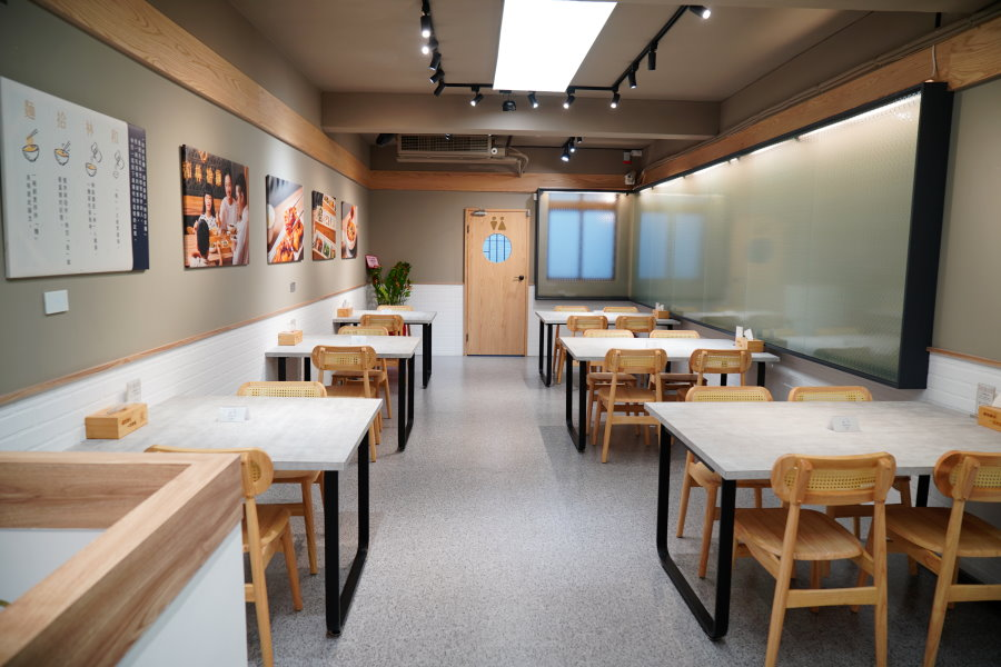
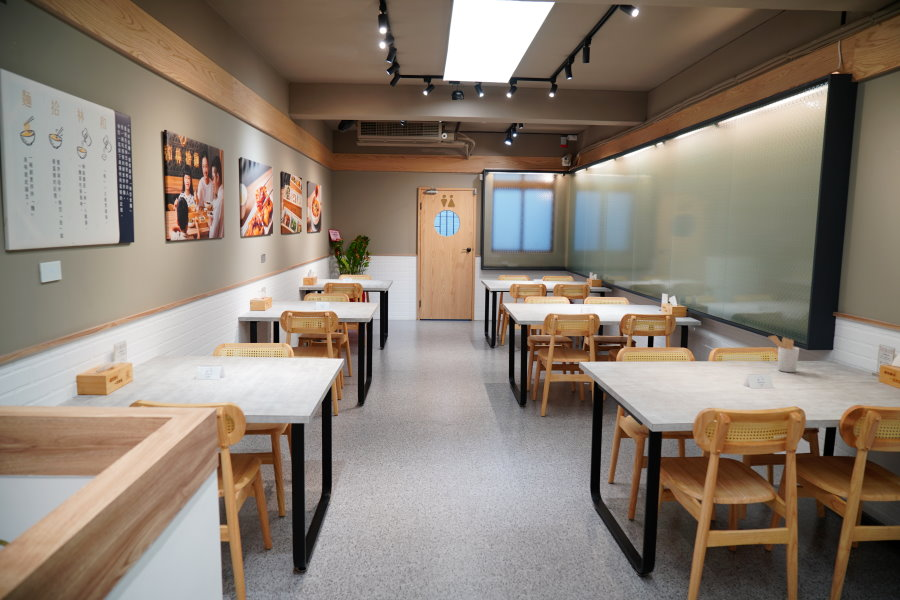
+ utensil holder (782, 352)
